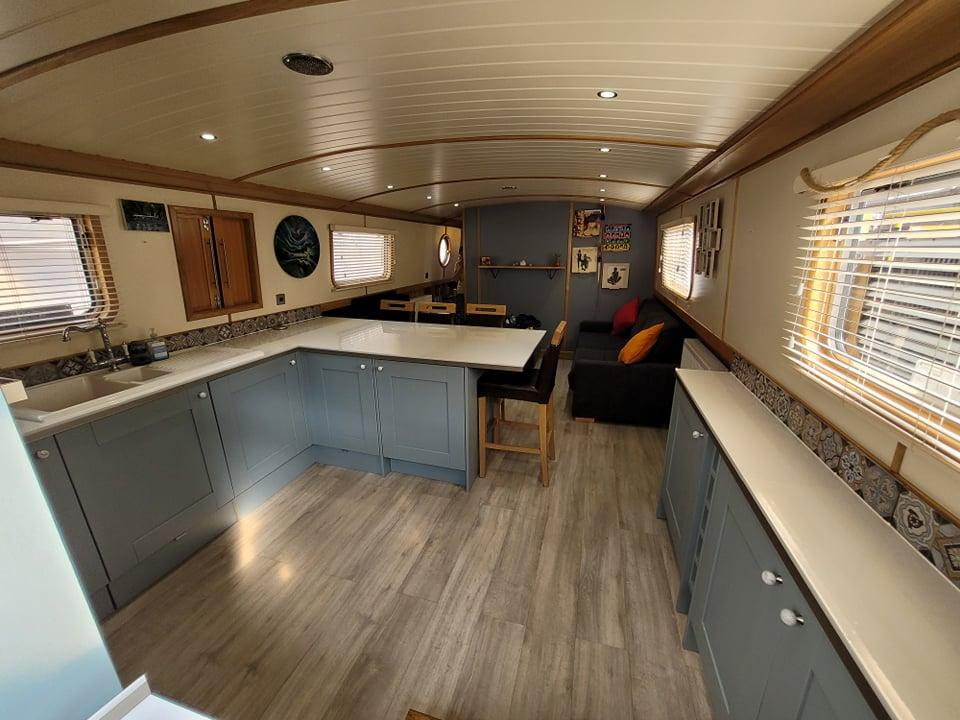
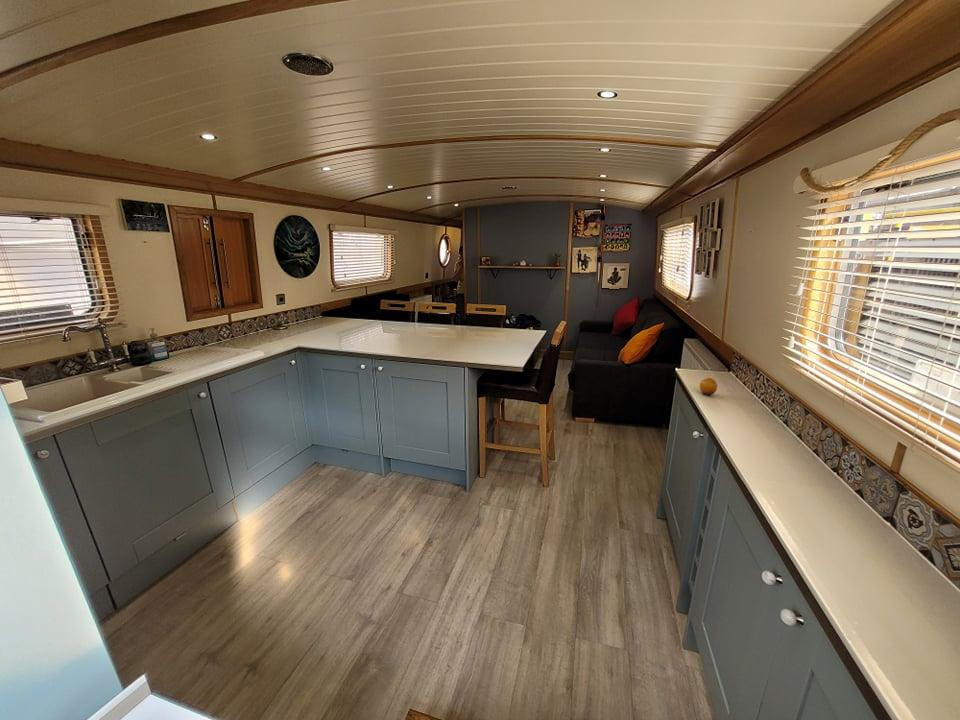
+ fruit (708, 386)
